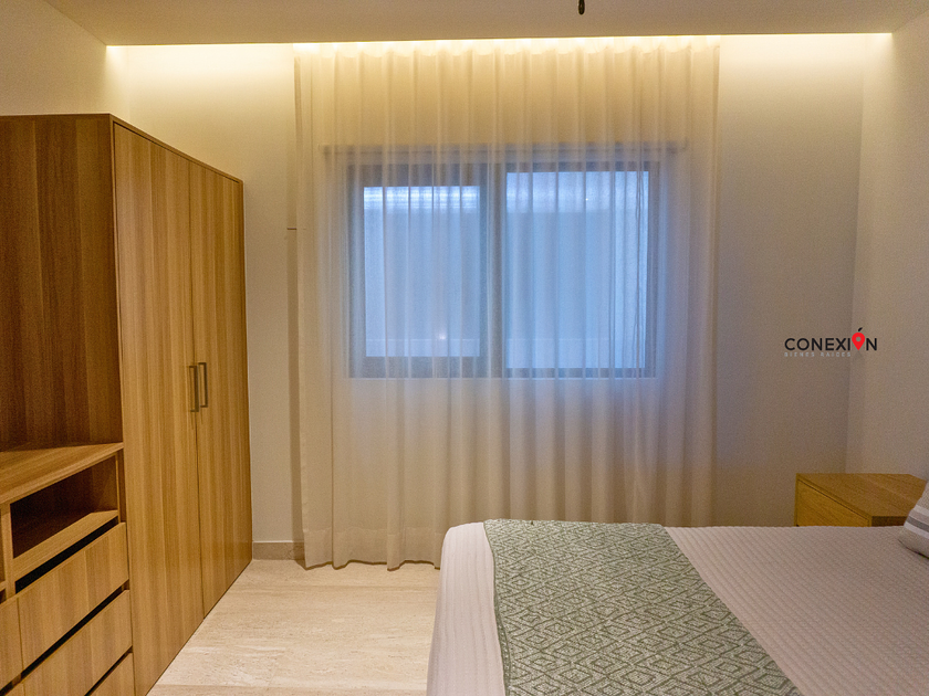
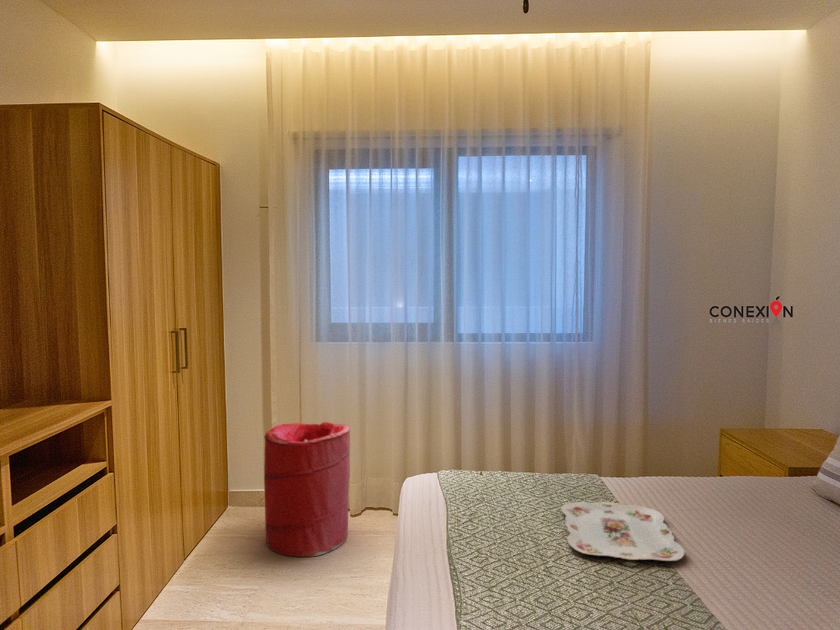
+ serving tray (617, 529)
+ laundry hamper (308, 481)
